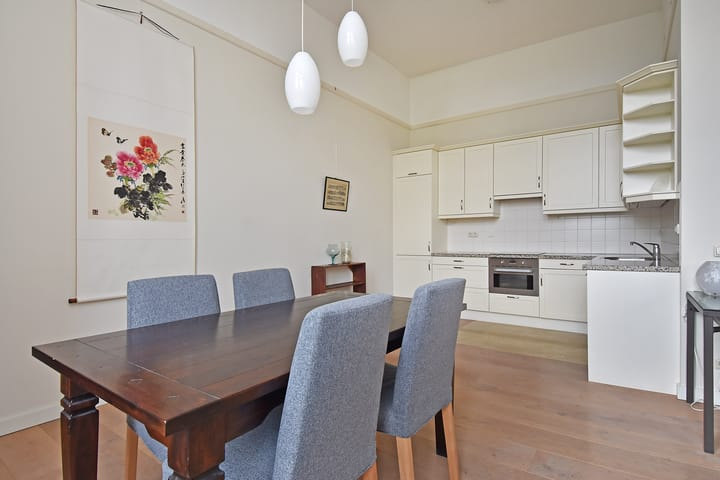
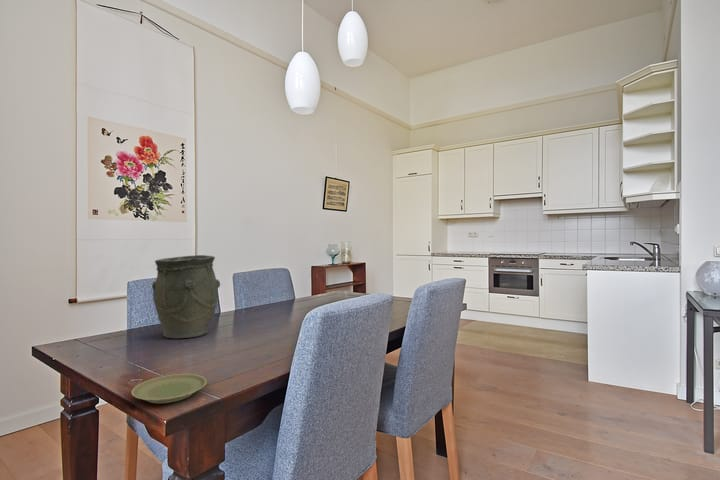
+ plate (170, 389)
+ vase (187, 295)
